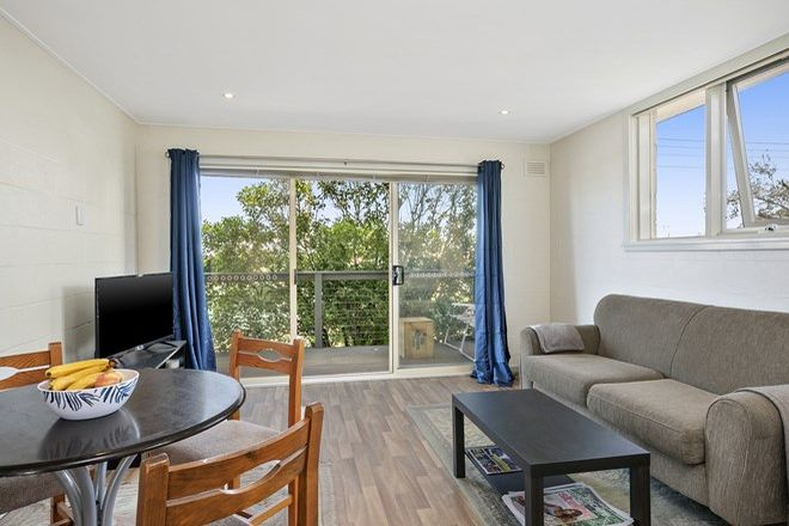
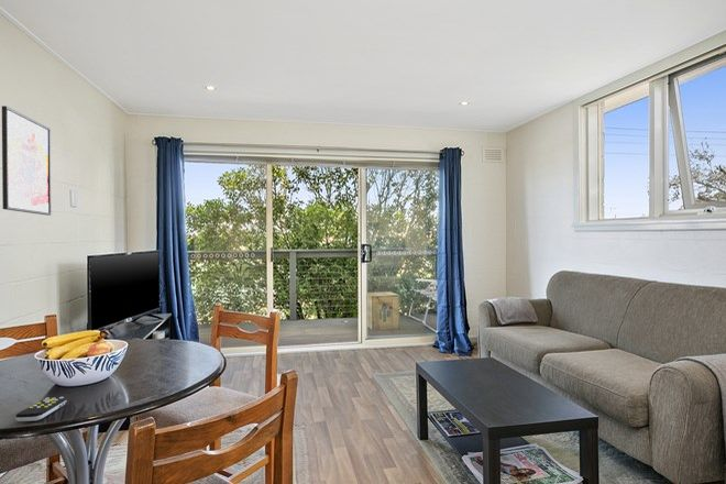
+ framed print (29, 165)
+ remote control (42, 408)
